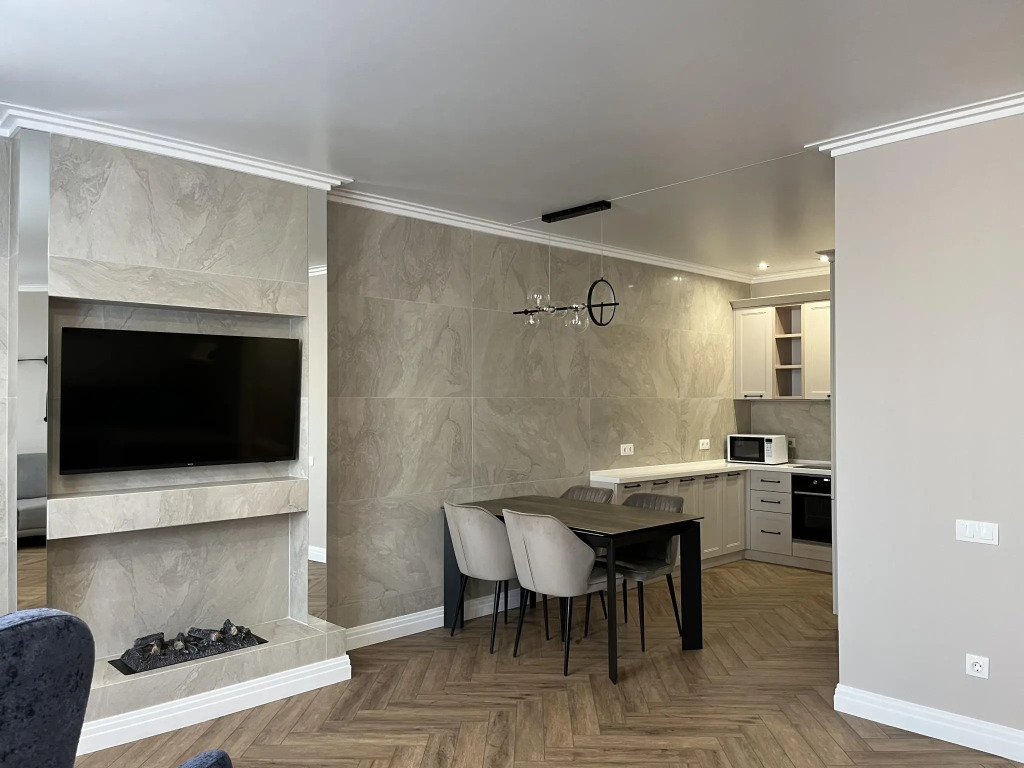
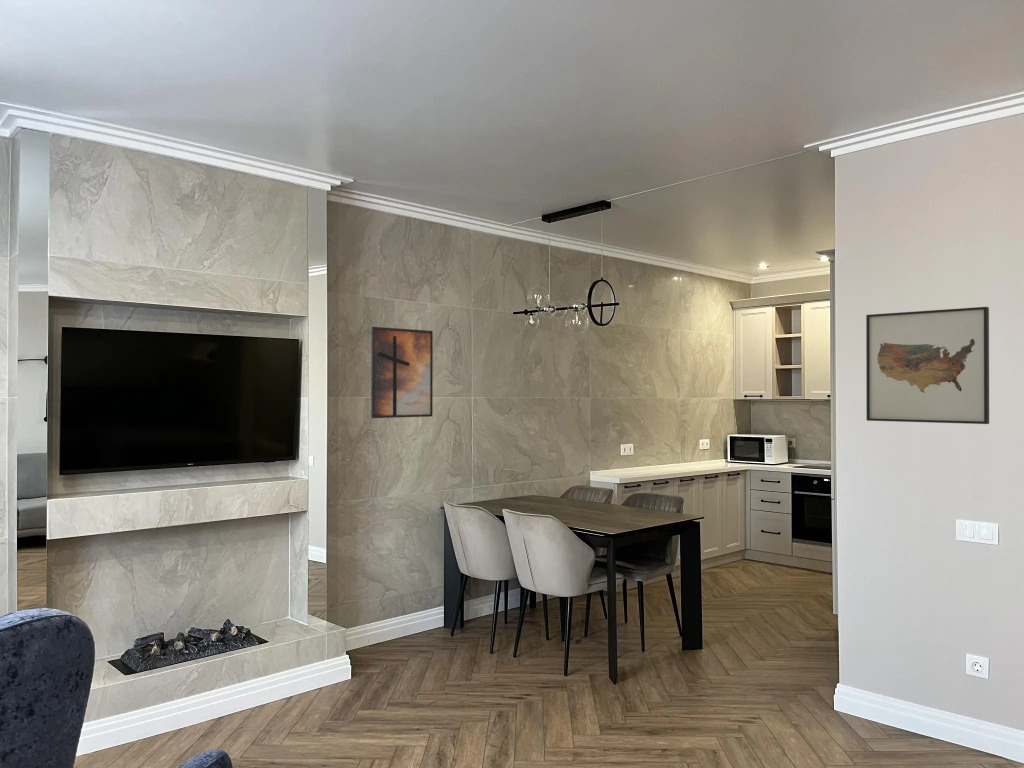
+ wall art (924, 366)
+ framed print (402, 373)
